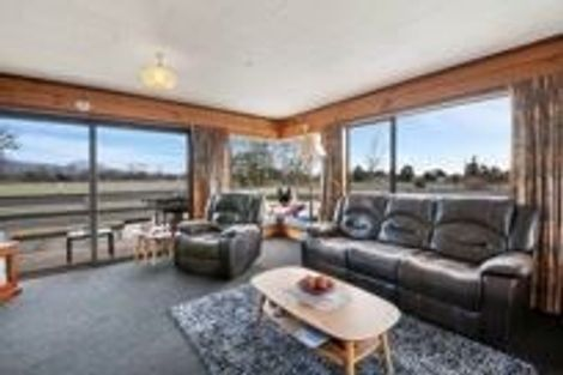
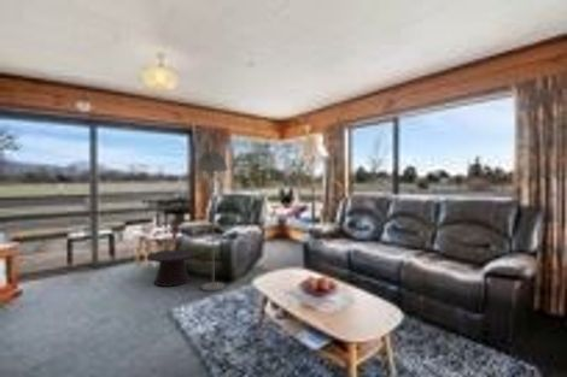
+ floor lamp (212, 219)
+ side table (171, 267)
